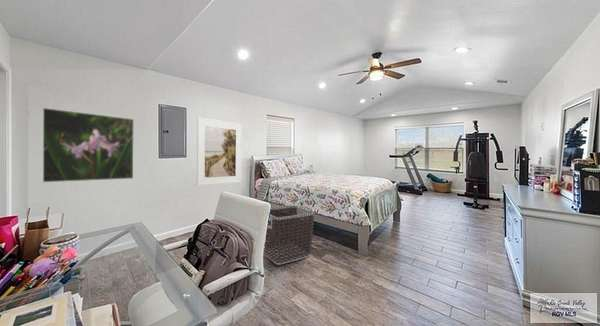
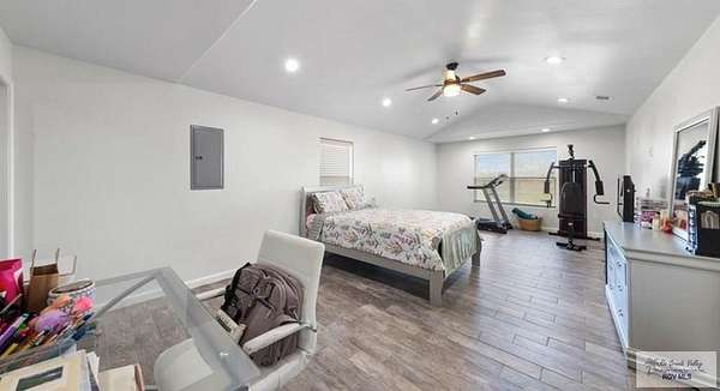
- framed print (221, 152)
- clothes hamper (285, 231)
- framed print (92, 147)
